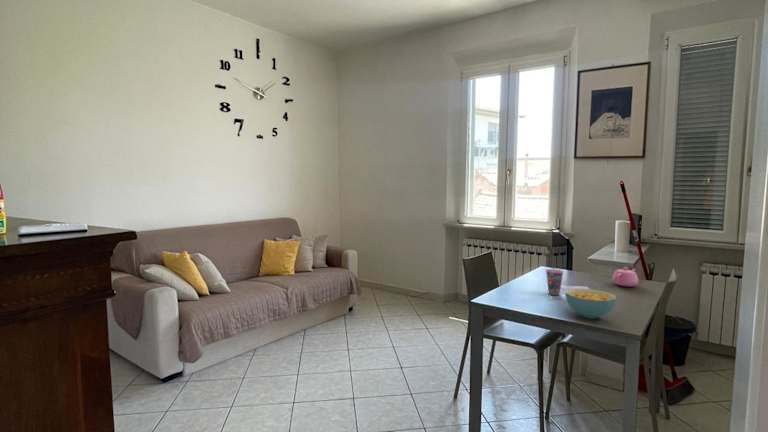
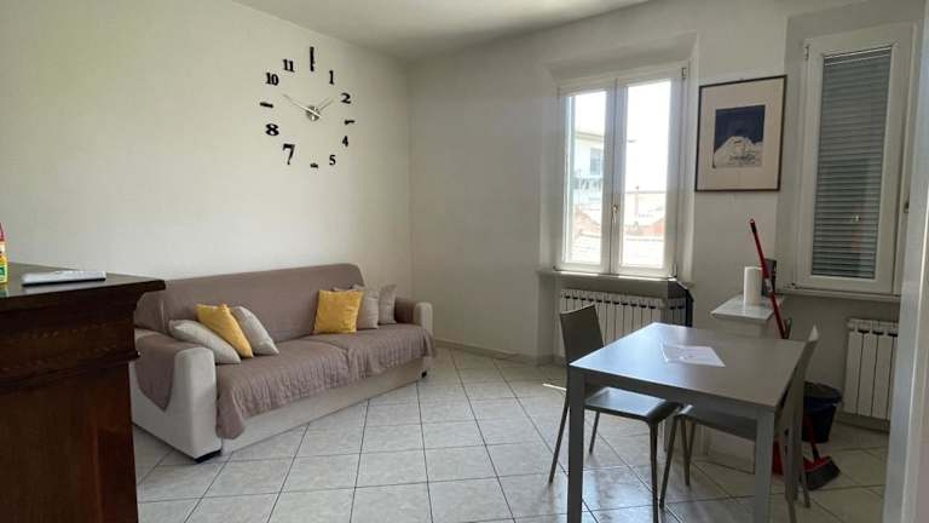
- cereal bowl (589, 305)
- cup (554, 282)
- teapot (625, 276)
